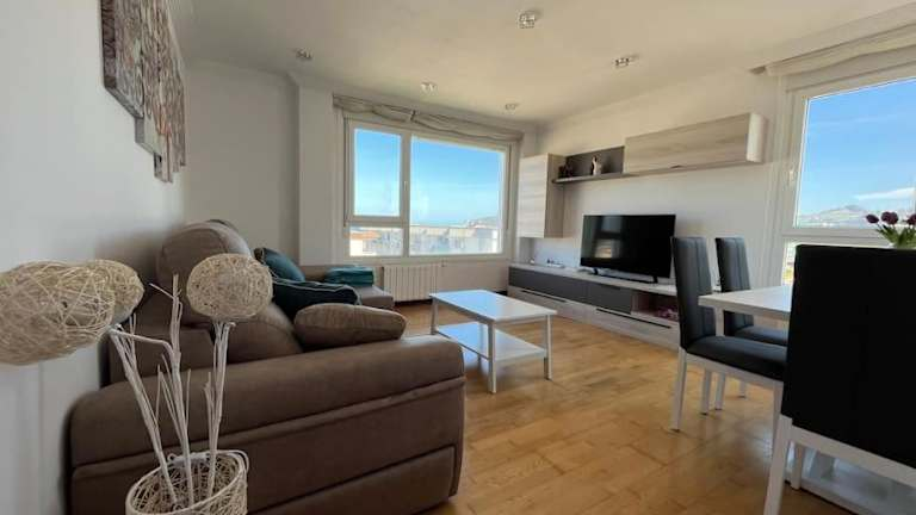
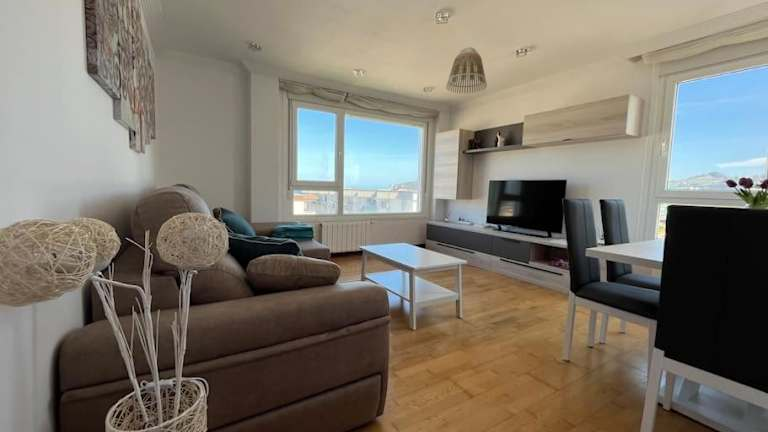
+ lamp shade (466, 68)
